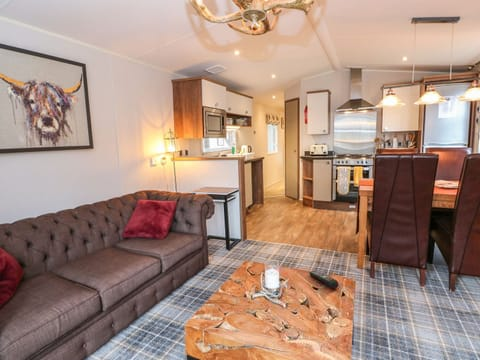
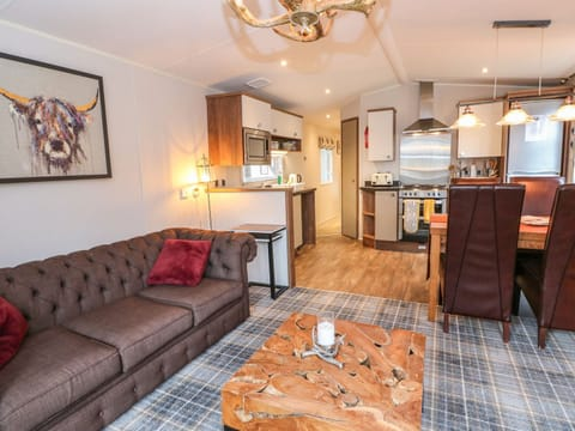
- remote control (323, 278)
